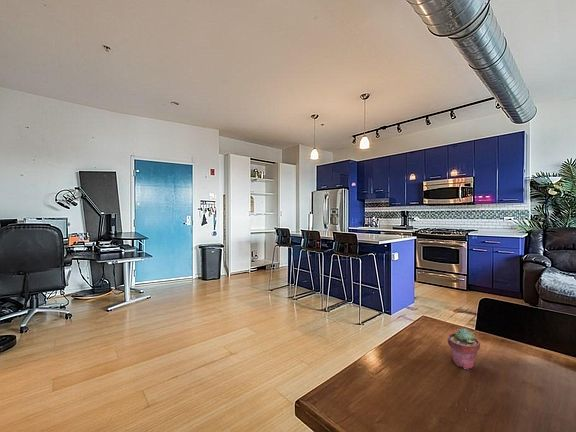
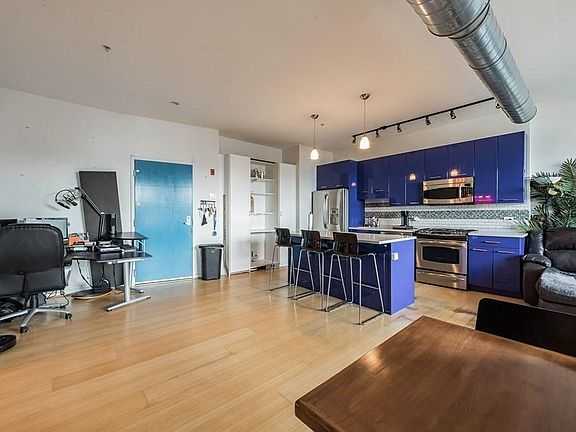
- potted succulent (463, 346)
